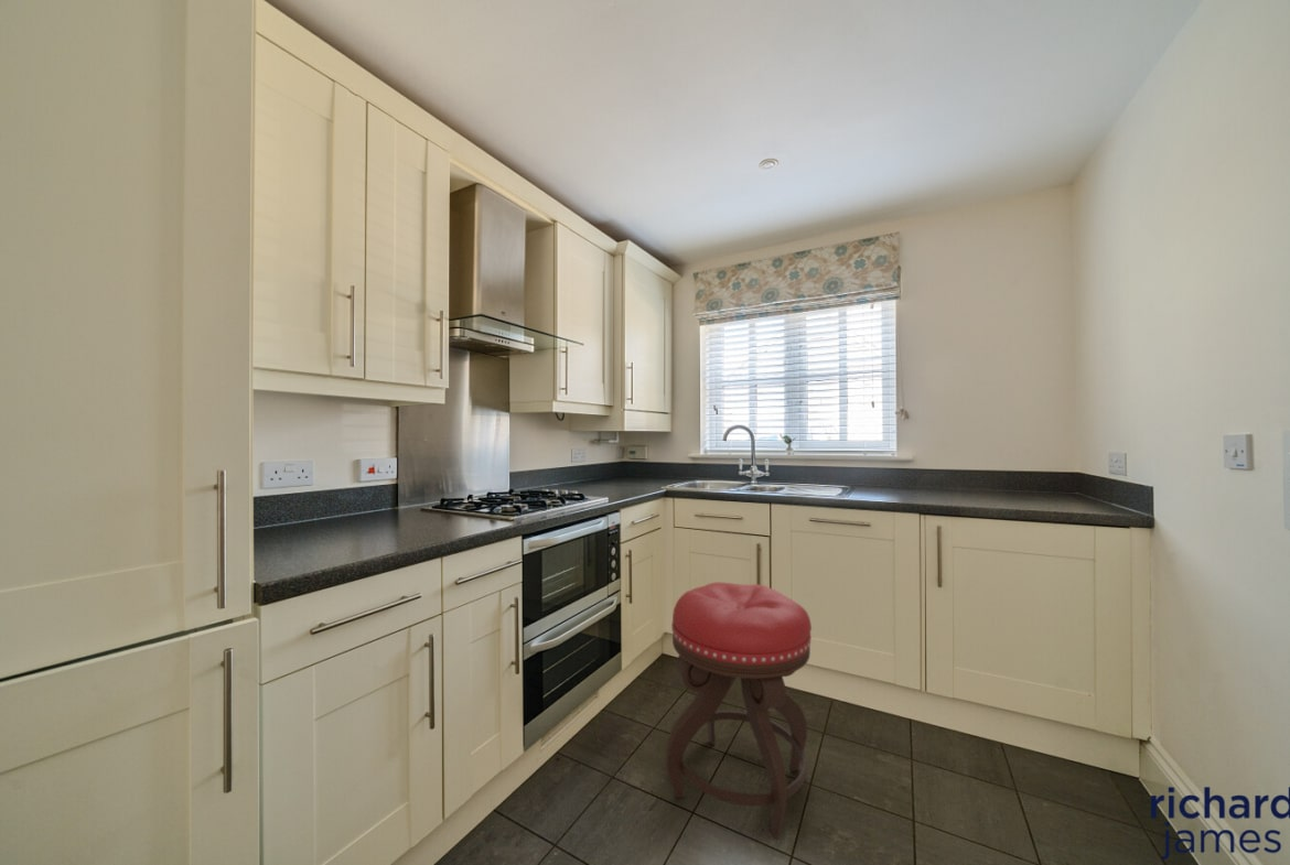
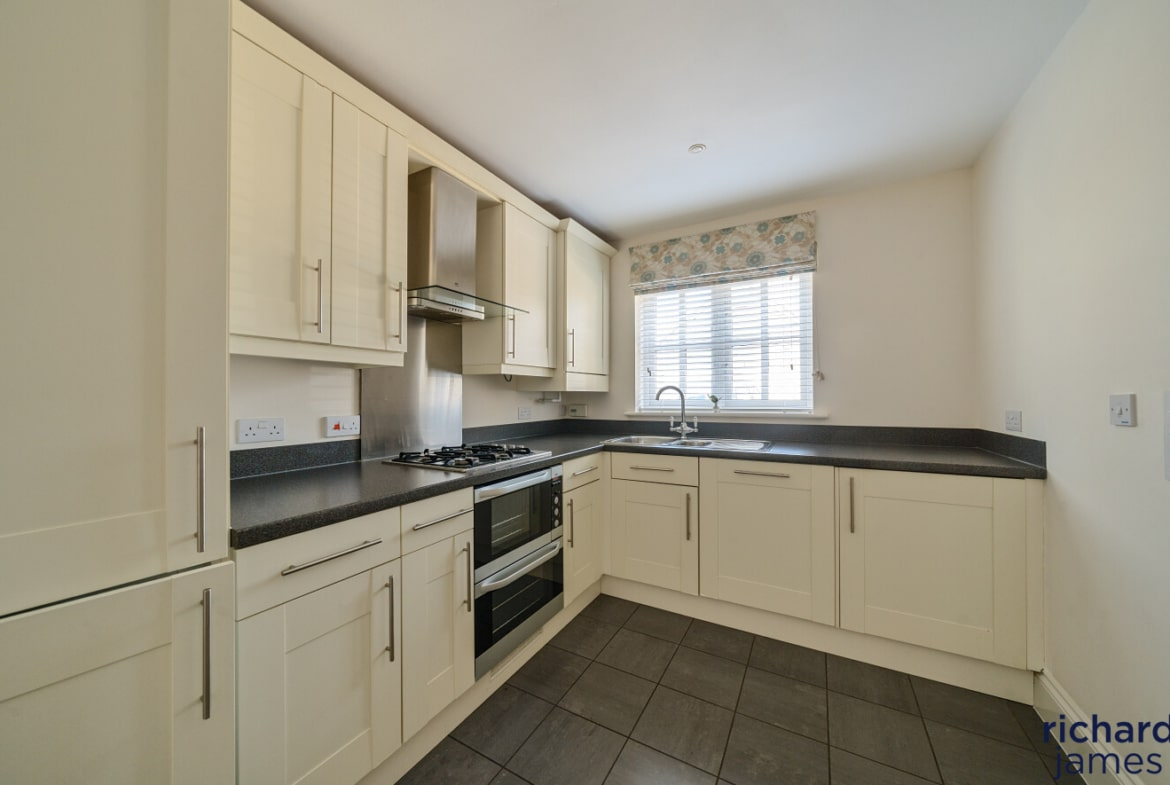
- stool (741, 688)
